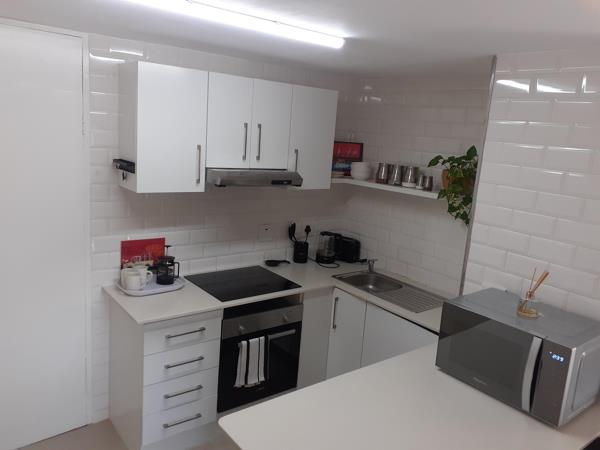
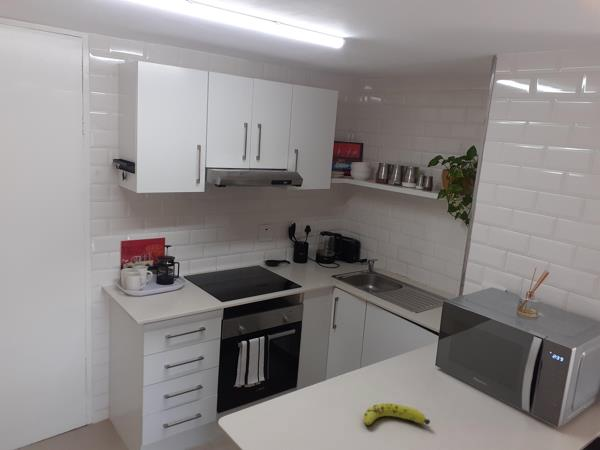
+ fruit (396, 416)
